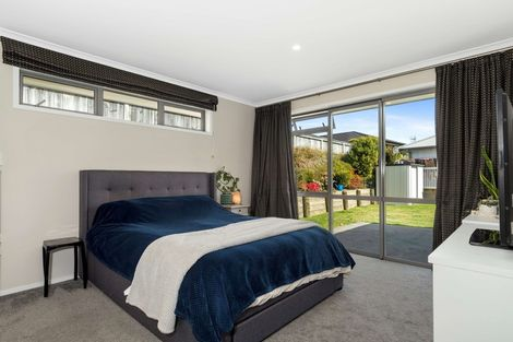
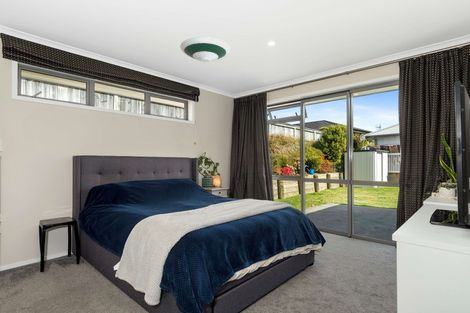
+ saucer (205, 54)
